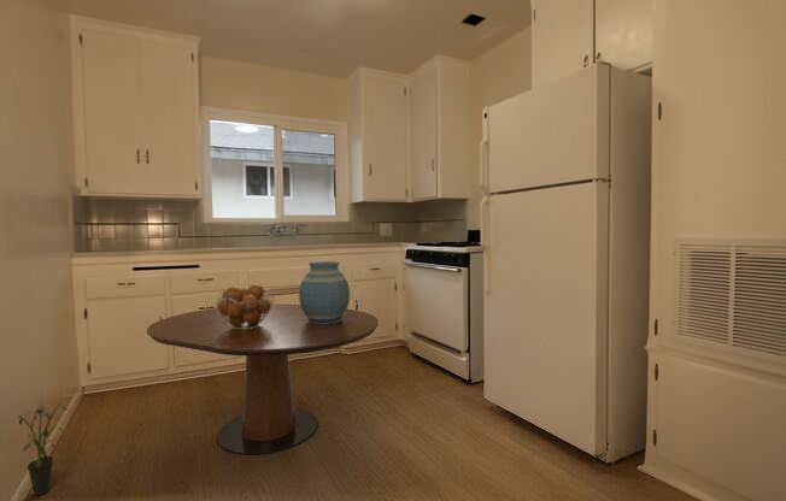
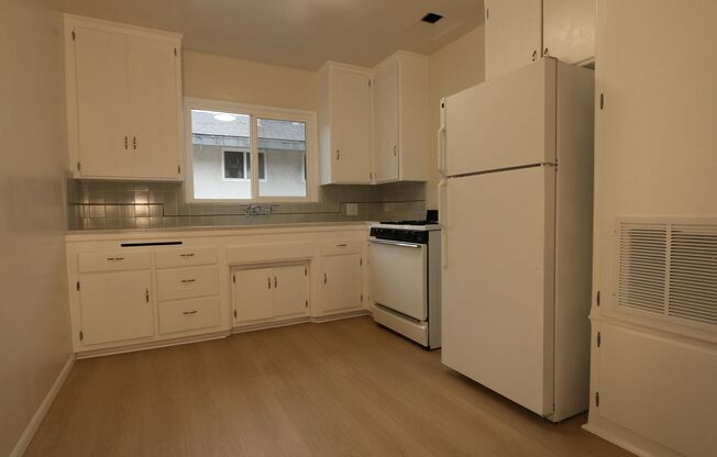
- dining table (257, 379)
- vase (324, 290)
- potted plant (43, 447)
- fruit basket (245, 305)
